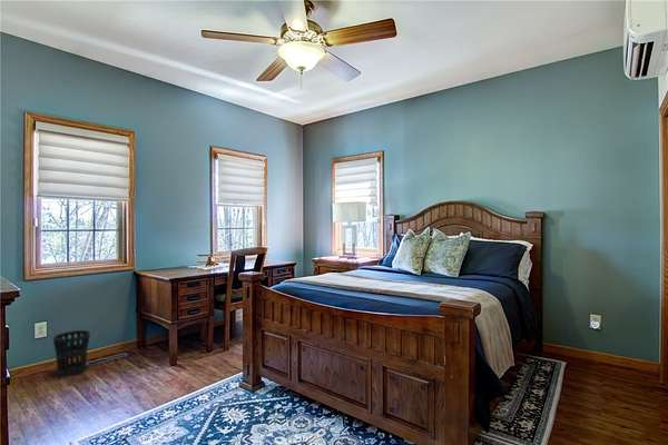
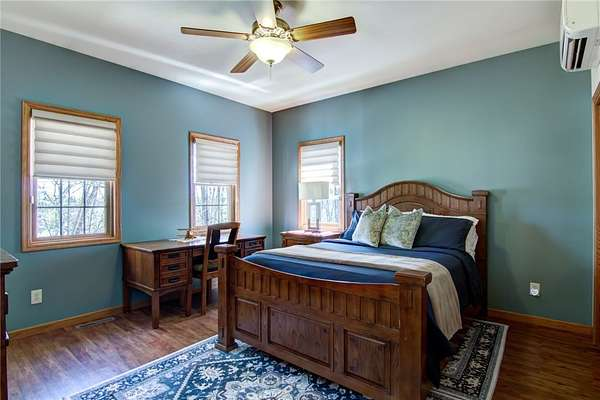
- wastebasket (71, 352)
